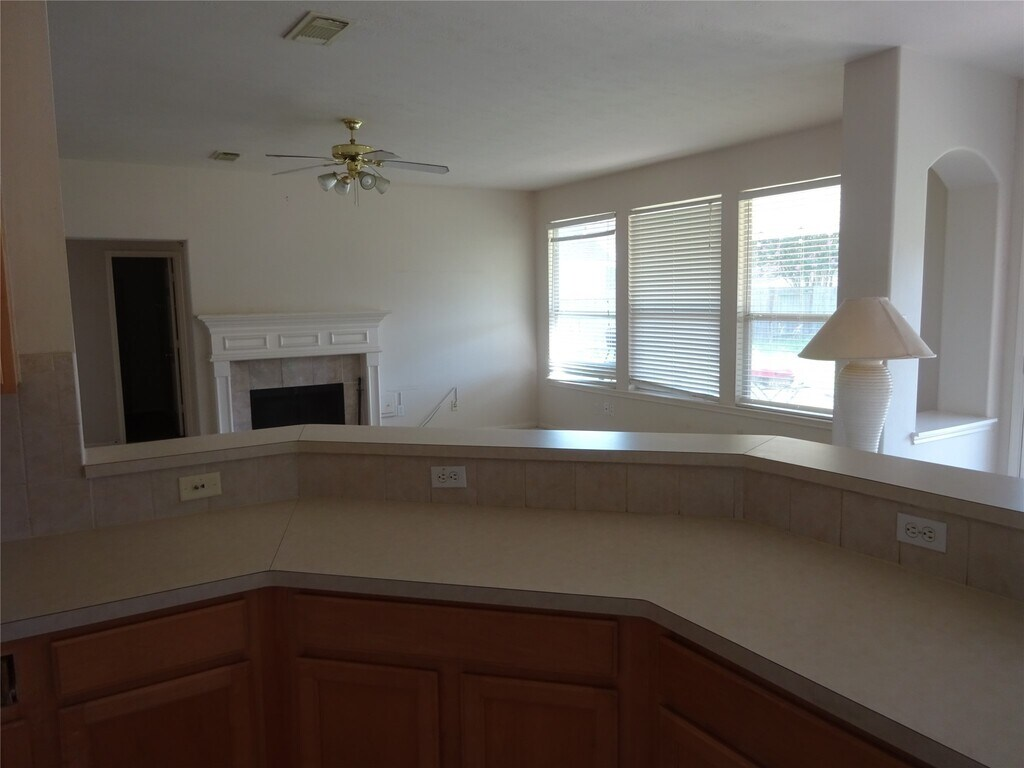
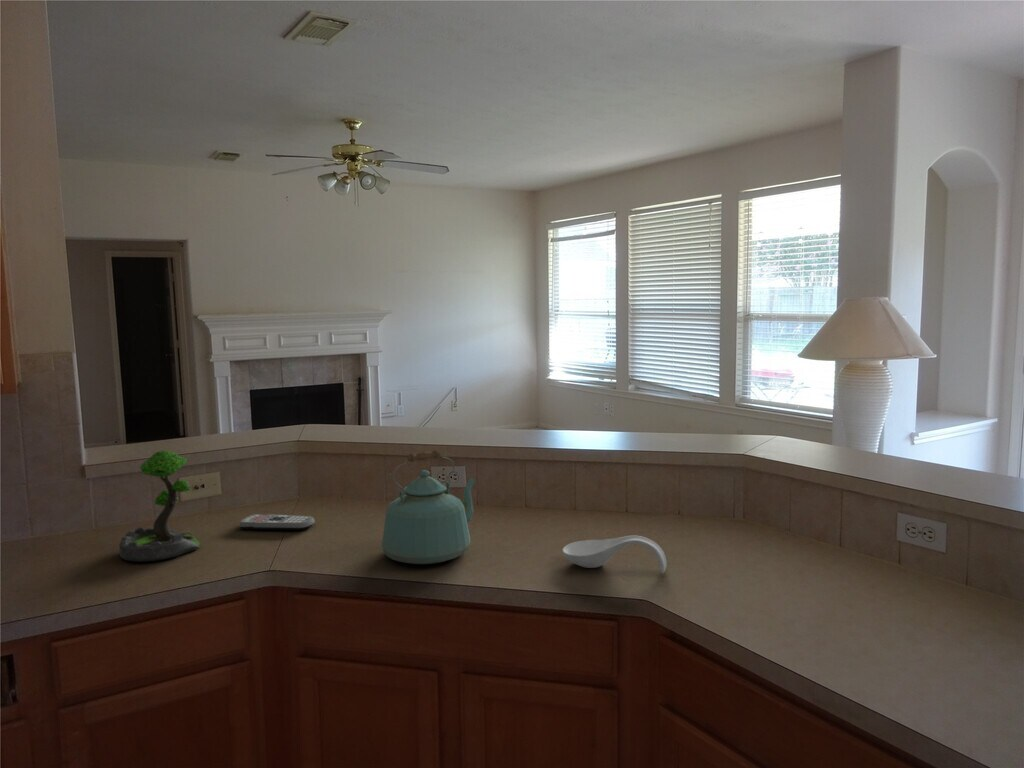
+ kettle (433, 501)
+ remote control (278, 522)
+ plant (158, 501)
+ spoon rest (613, 550)
